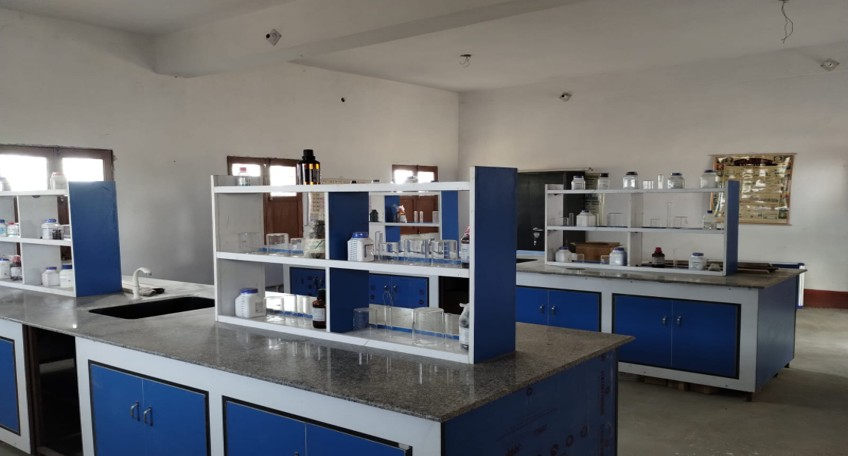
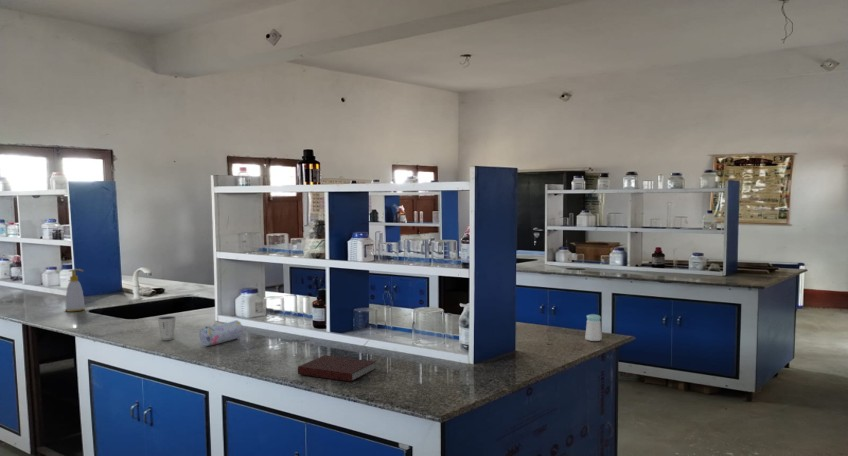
+ pencil case (221, 332)
+ dixie cup (167, 328)
+ notebook (337, 367)
+ soap bottle (74, 289)
+ salt shaker (593, 327)
